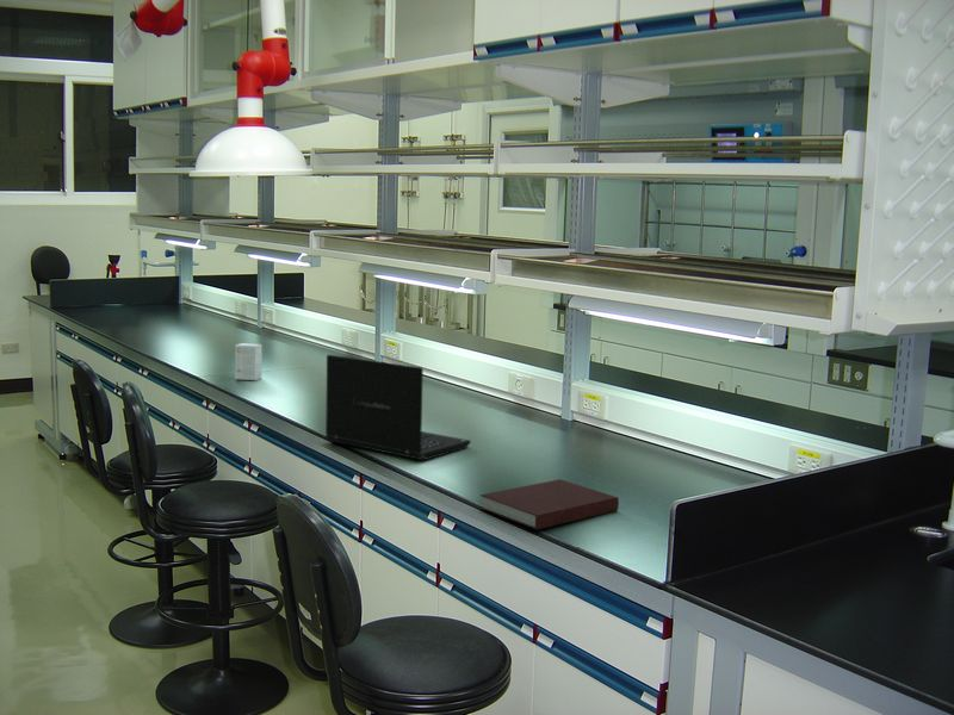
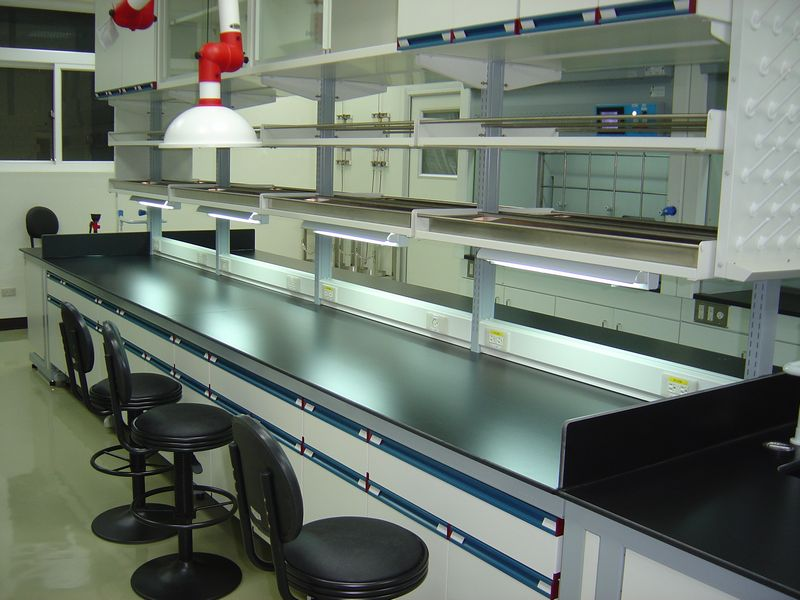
- notebook (549, 503)
- small box (248, 361)
- laptop (398, 400)
